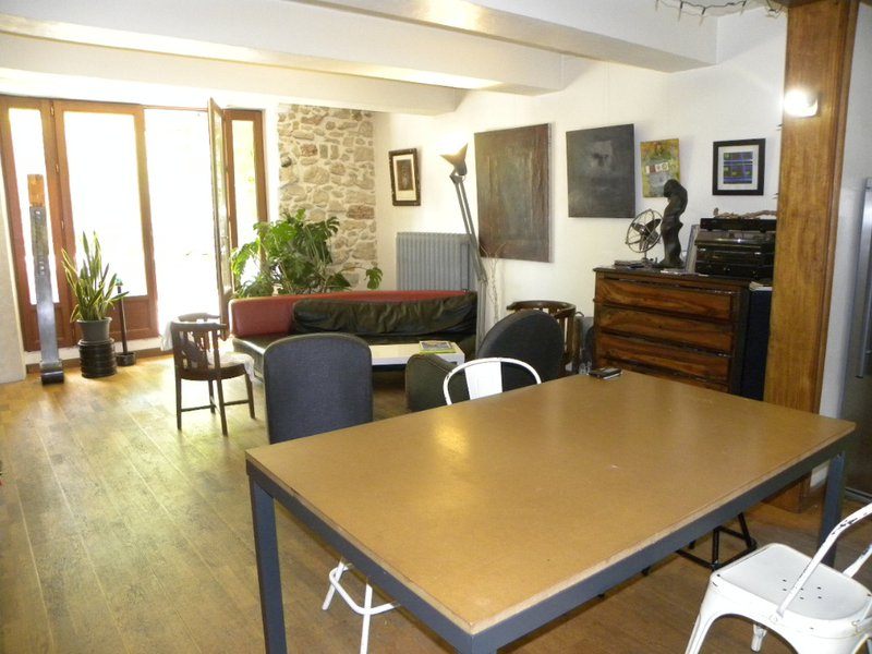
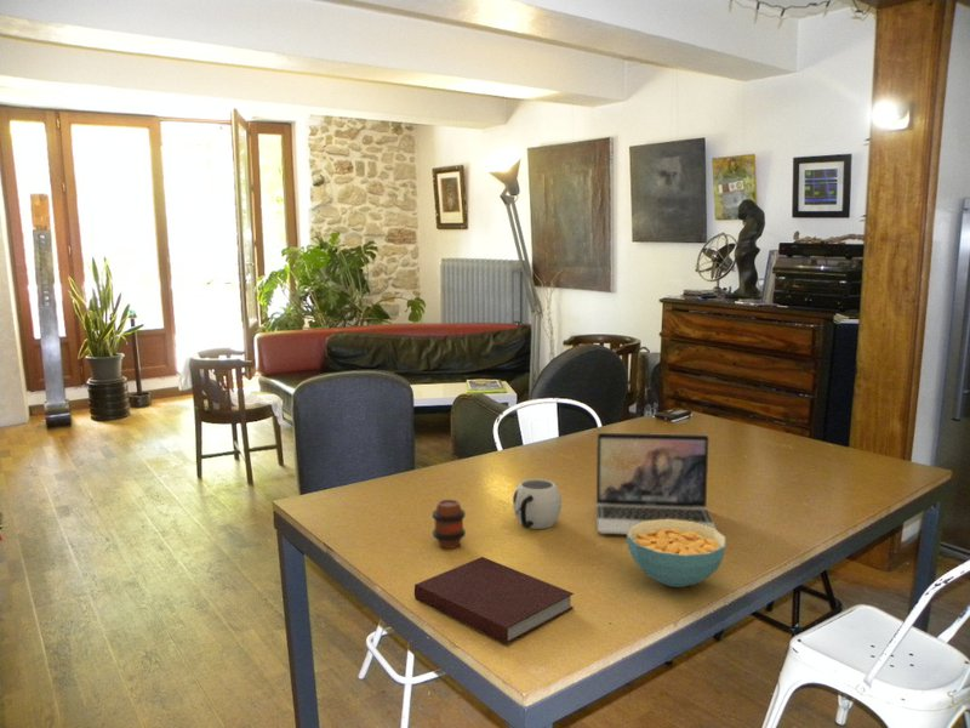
+ cereal bowl (675, 558)
+ mug (534, 506)
+ notebook (492, 596)
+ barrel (449, 523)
+ laptop (655, 483)
